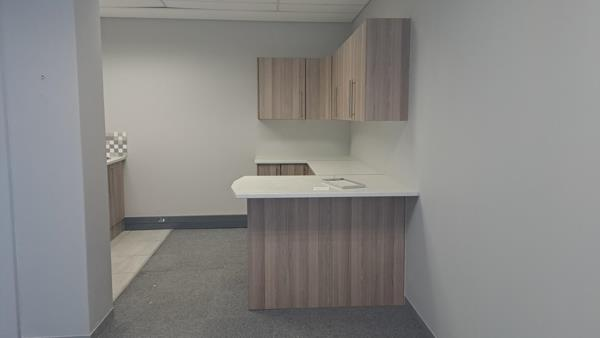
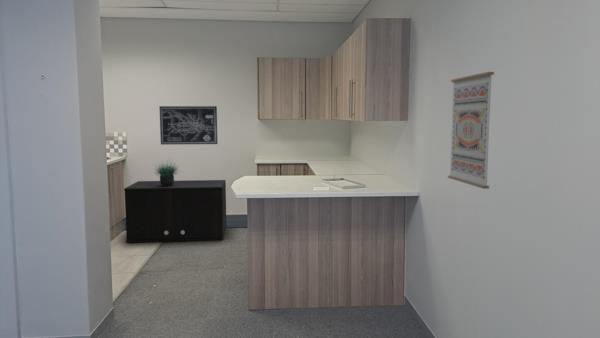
+ wall art (188, 125)
+ storage cabinet (178, 209)
+ potted plant (166, 170)
+ wall art (468, 130)
